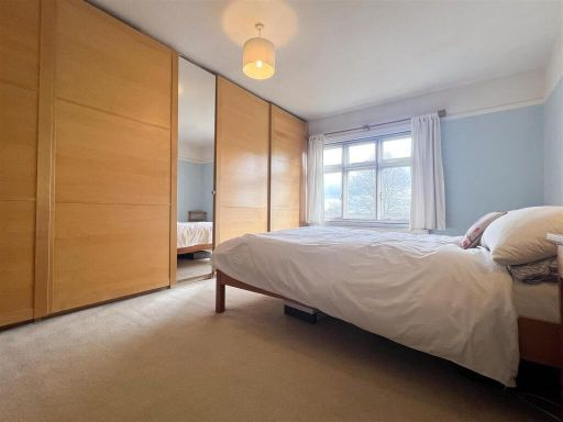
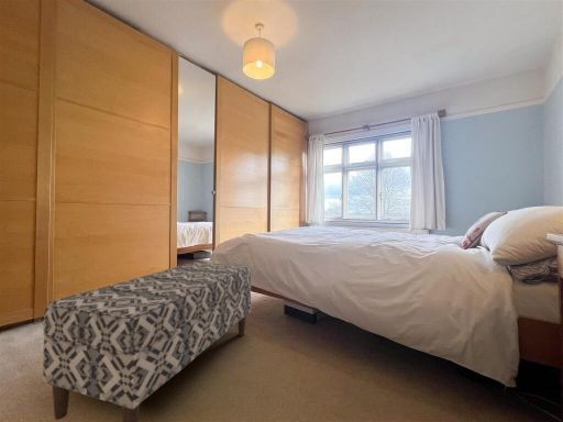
+ bench (174, 322)
